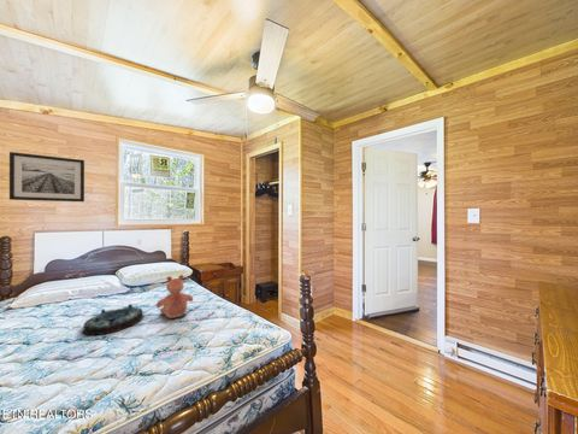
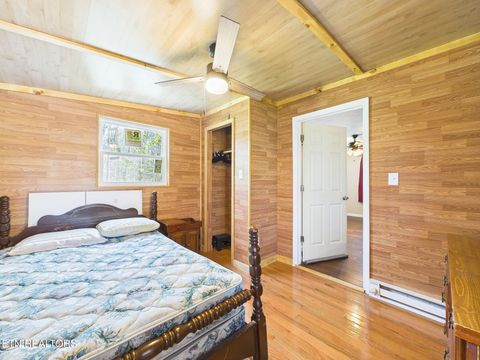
- serving tray (114, 316)
- teddy bear (173, 294)
- wall art (49, 178)
